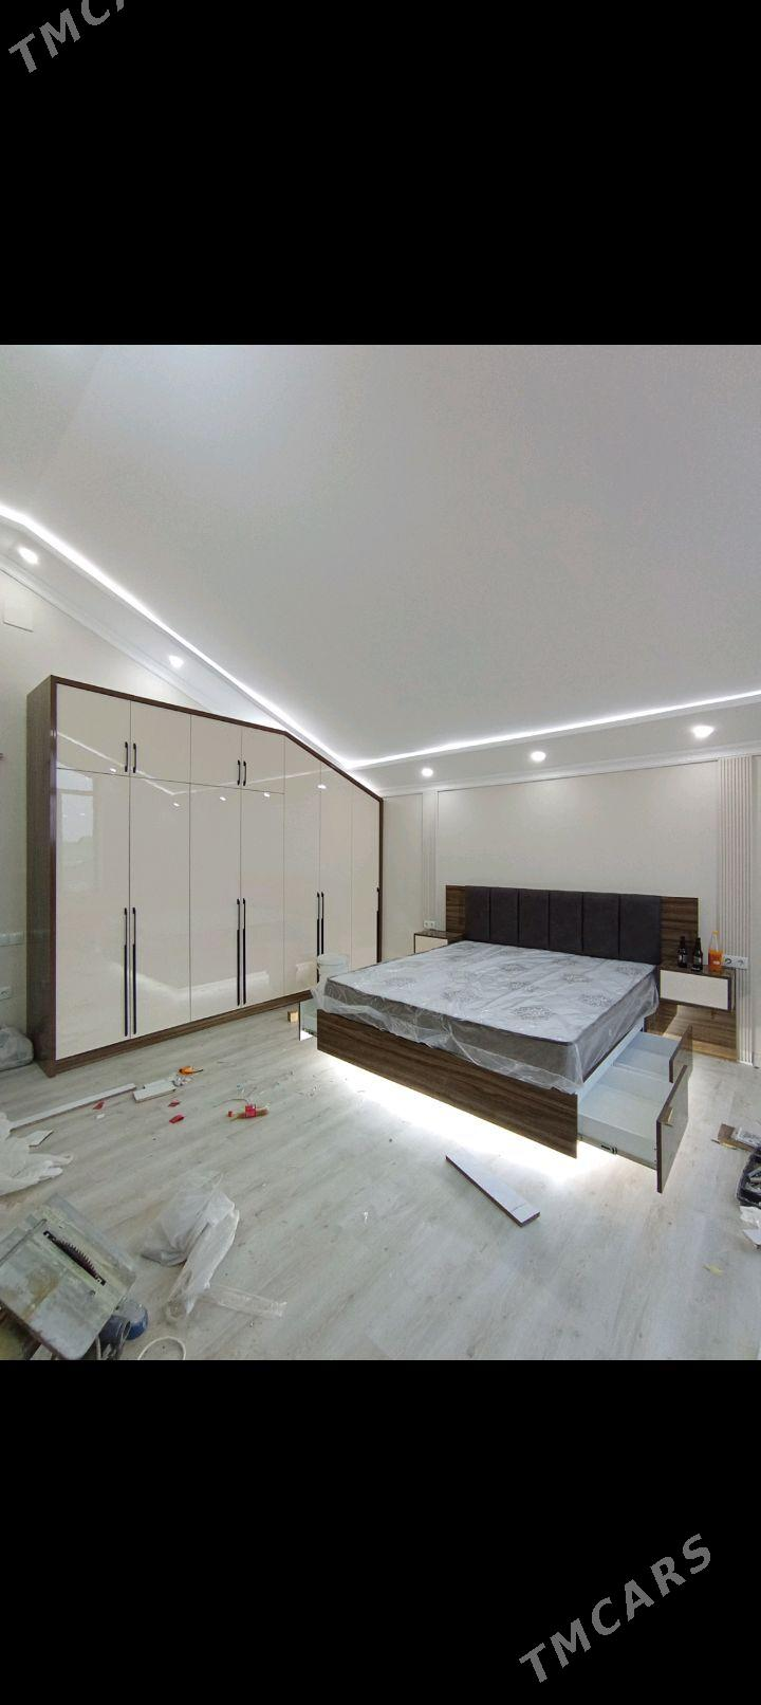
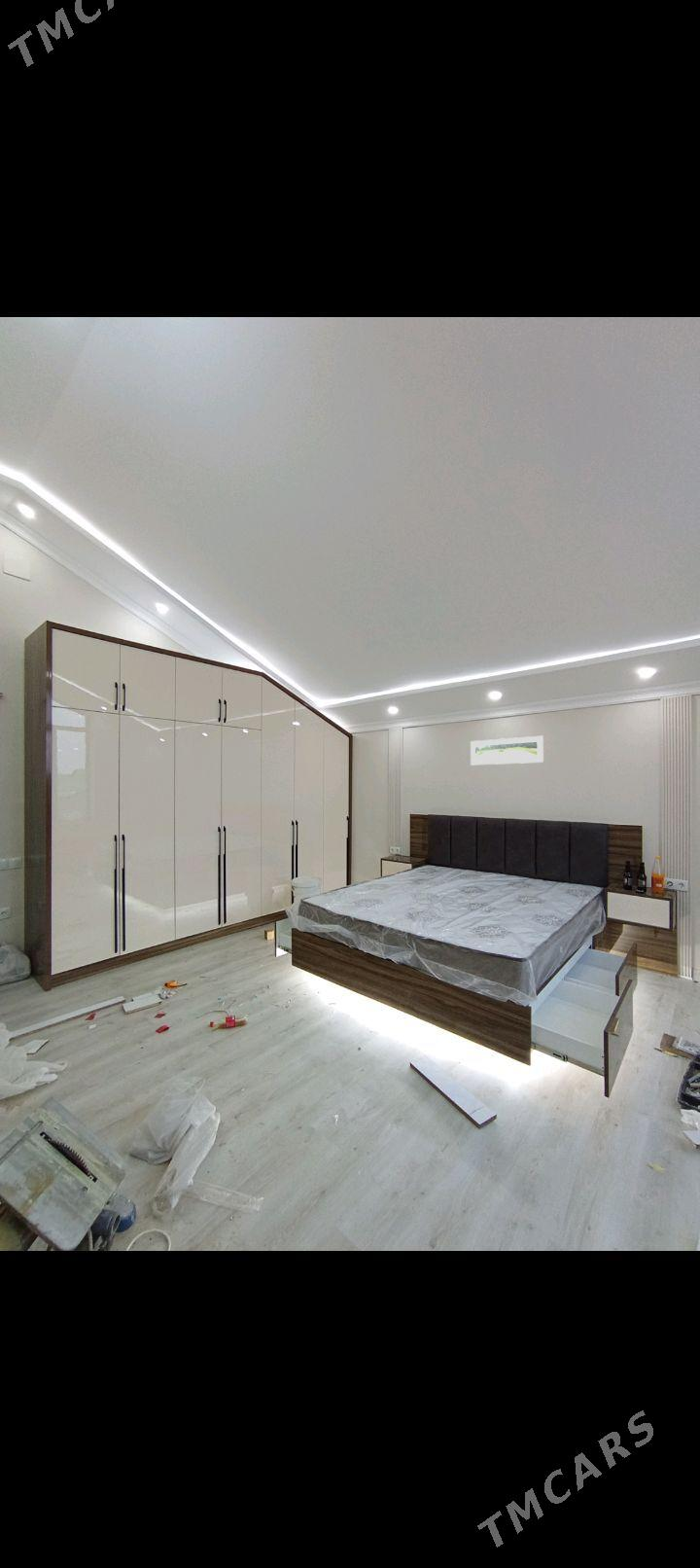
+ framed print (505, 751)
